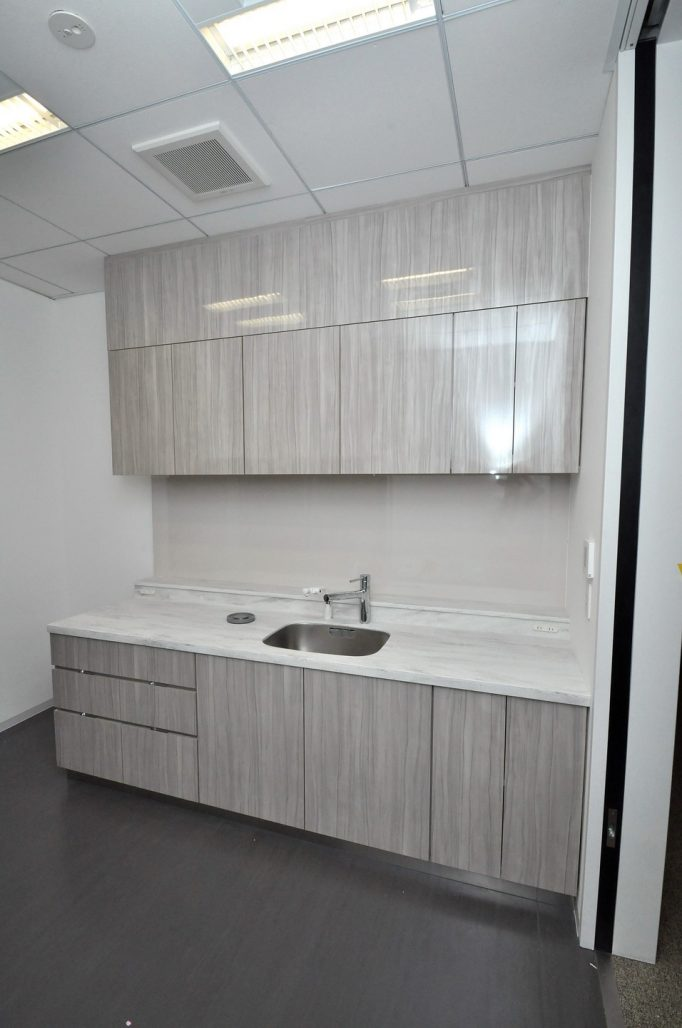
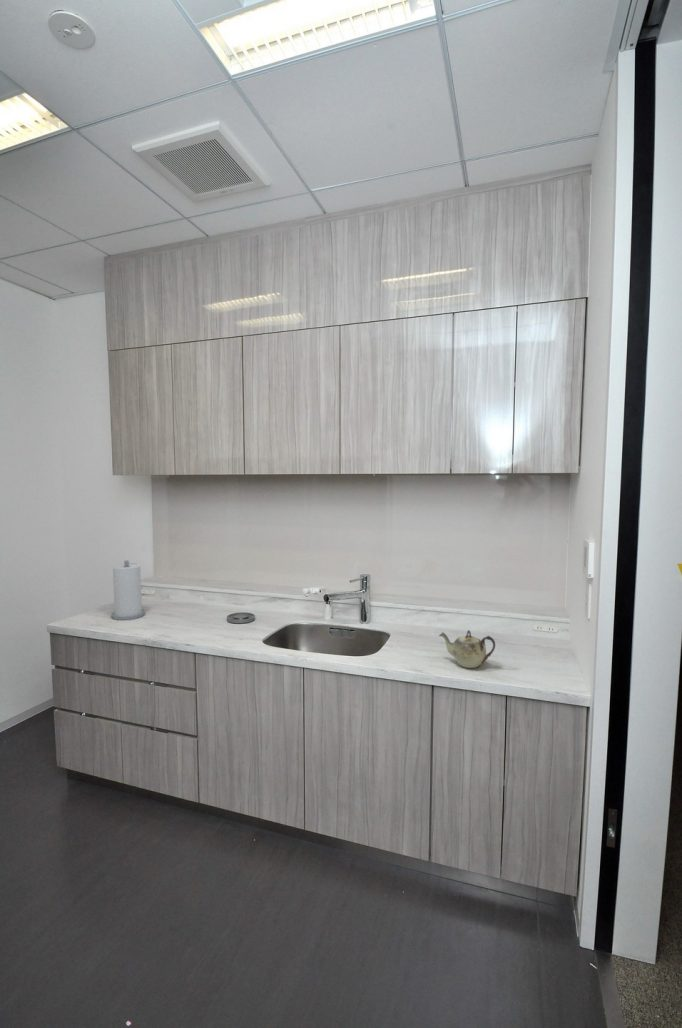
+ paper towel (127, 588)
+ teapot (466, 647)
